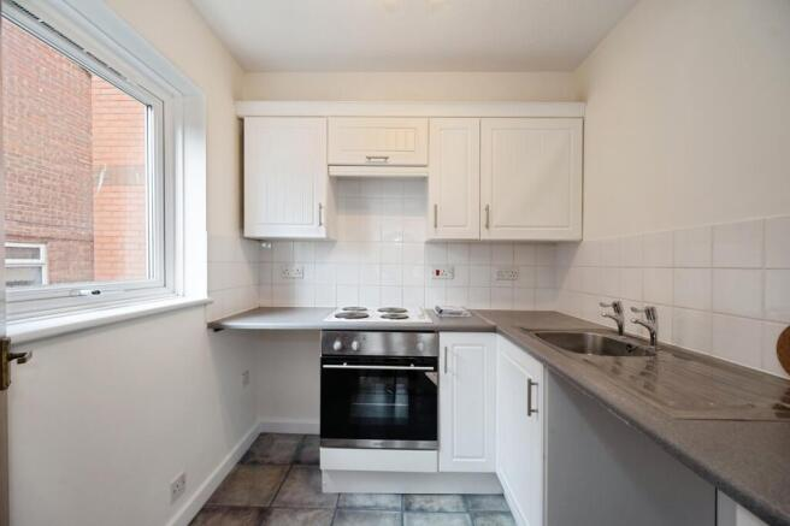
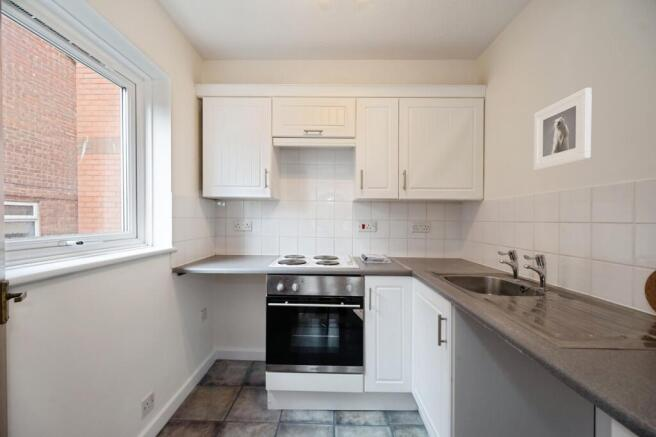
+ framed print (559, 133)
